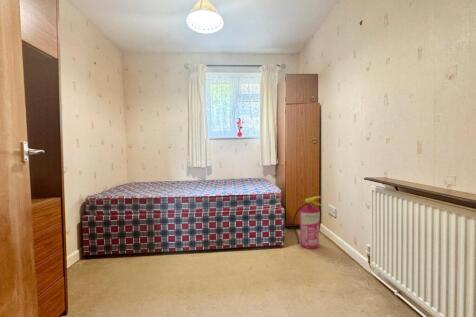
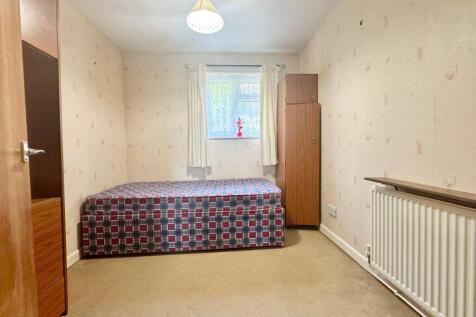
- fire extinguisher (308, 221)
